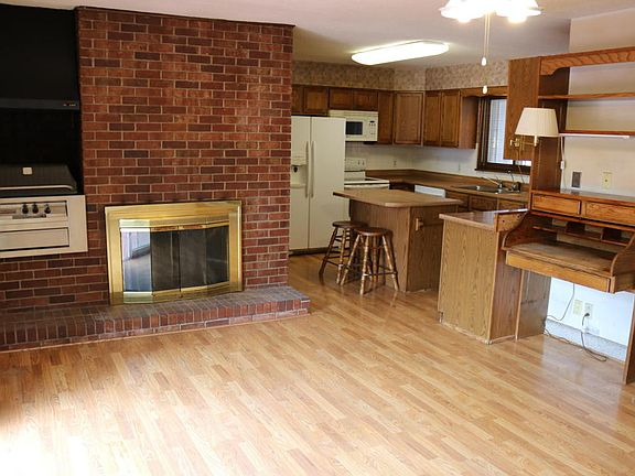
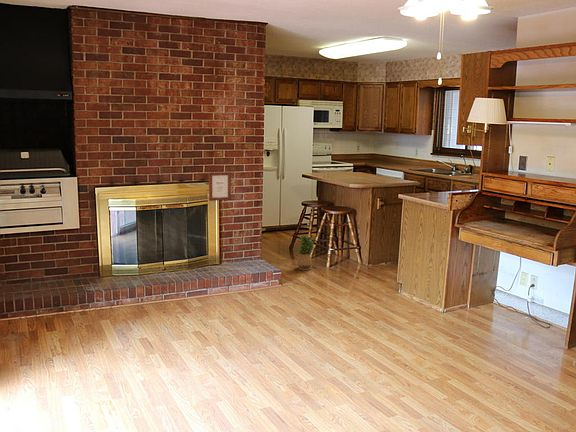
+ picture frame (219, 186)
+ potted plant (306, 251)
